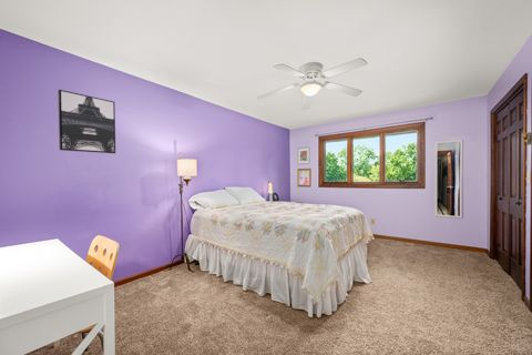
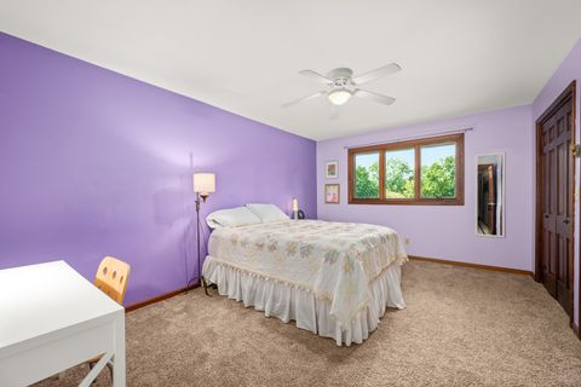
- wall art (89, 123)
